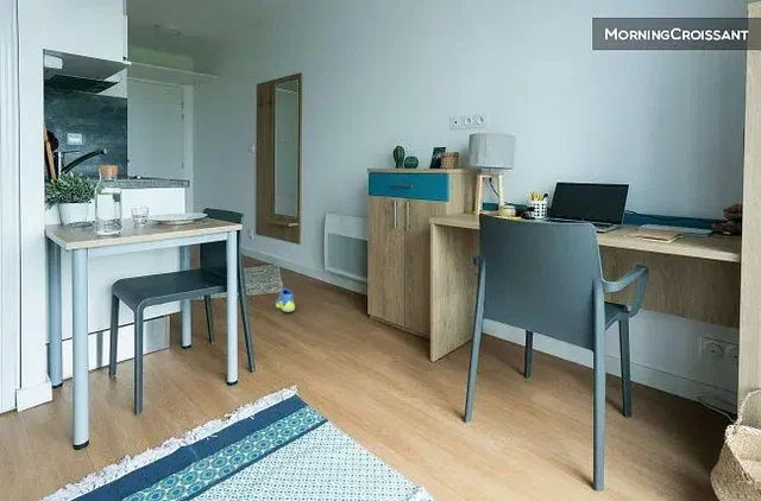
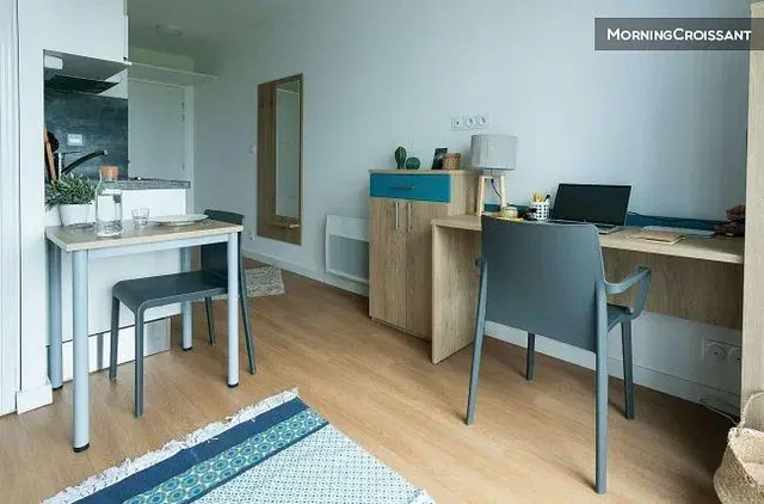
- sneaker (285, 298)
